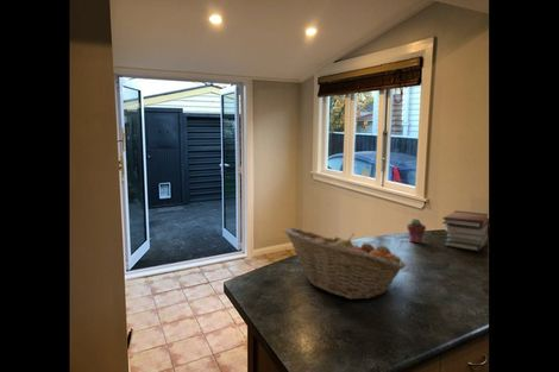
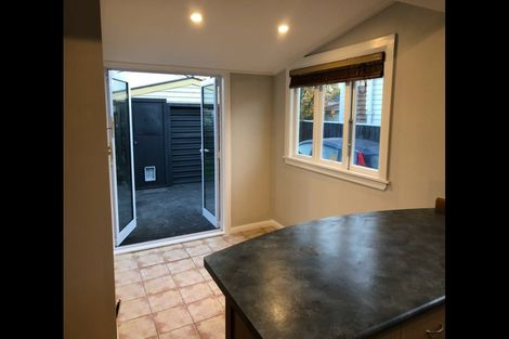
- book stack (467, 229)
- potted succulent (415, 229)
- fruit basket (340, 256)
